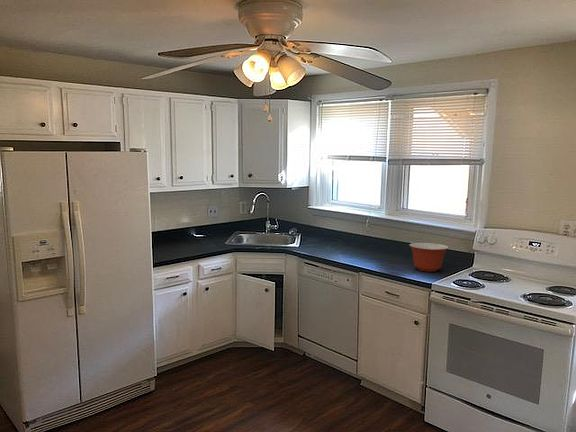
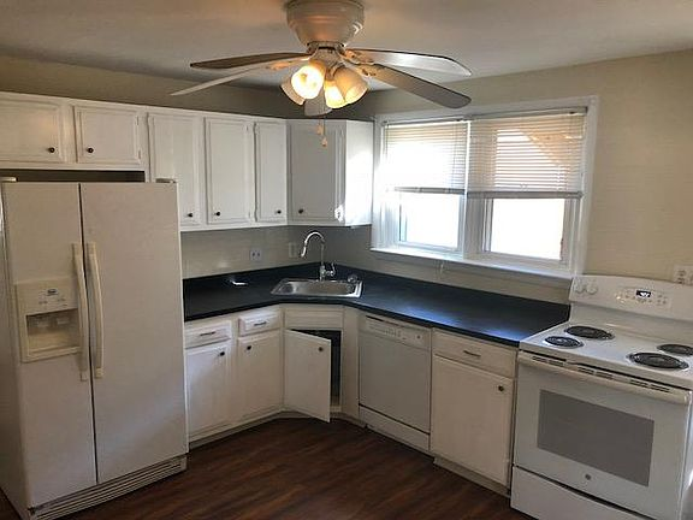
- mixing bowl (428, 257)
